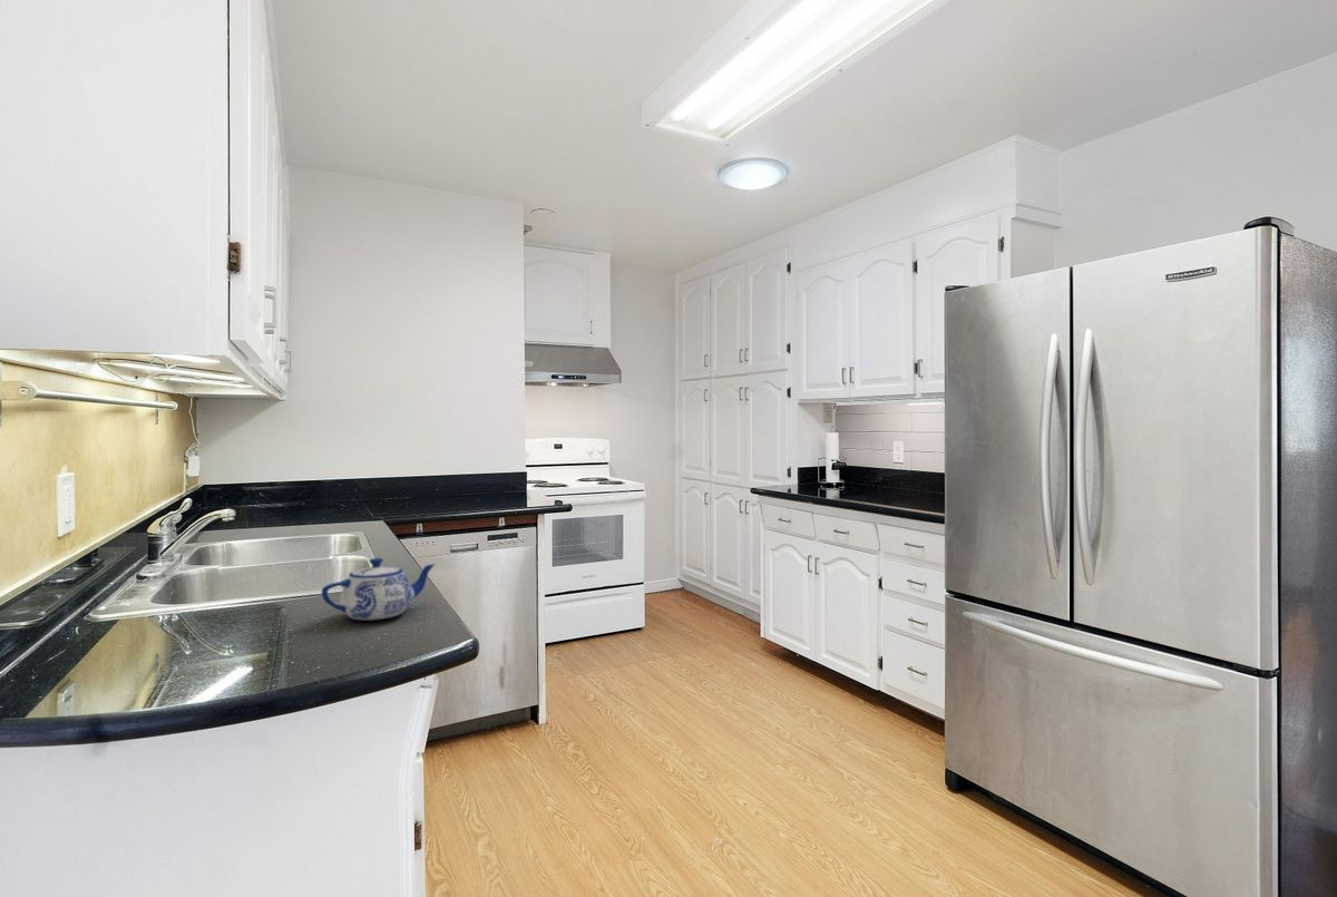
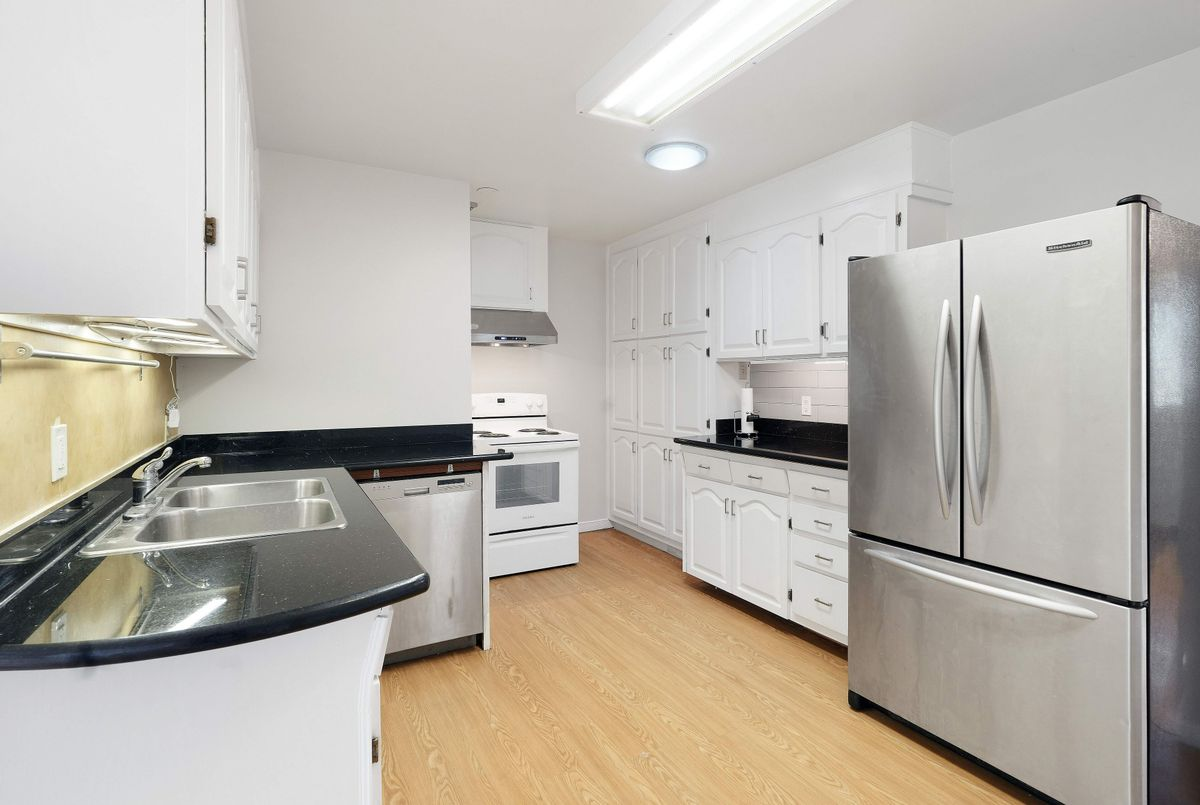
- teapot (382, 585)
